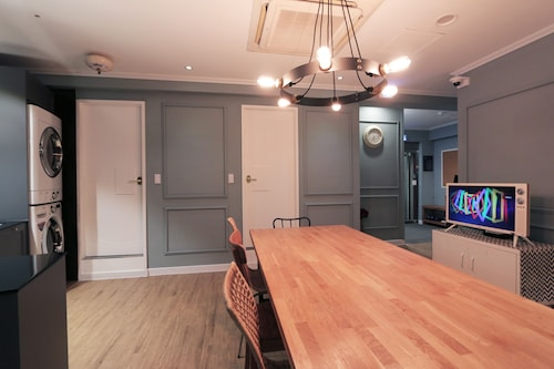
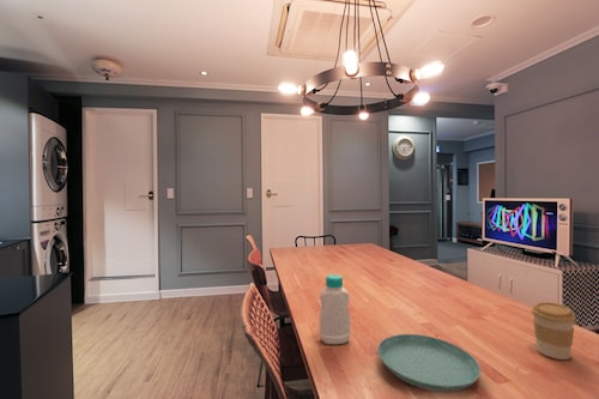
+ saucer (425, 361)
+ coffee cup (552, 328)
+ bottle (334, 307)
